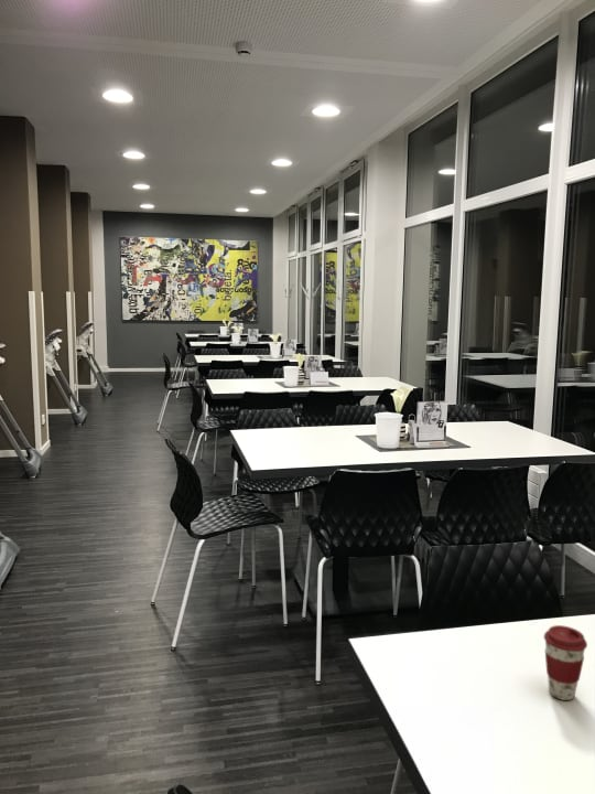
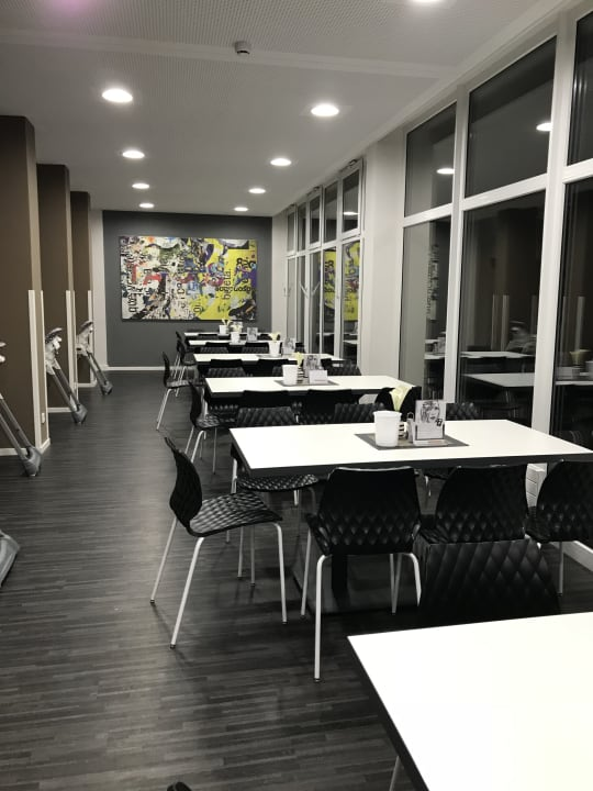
- coffee cup (563, 663)
